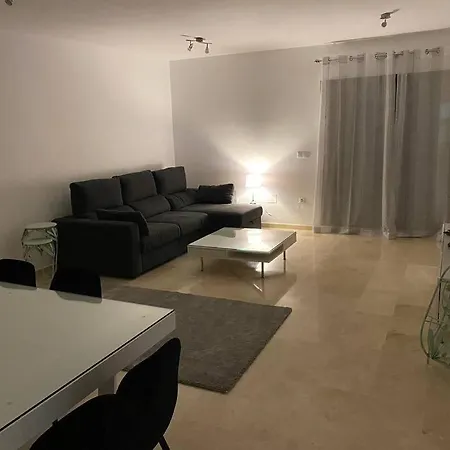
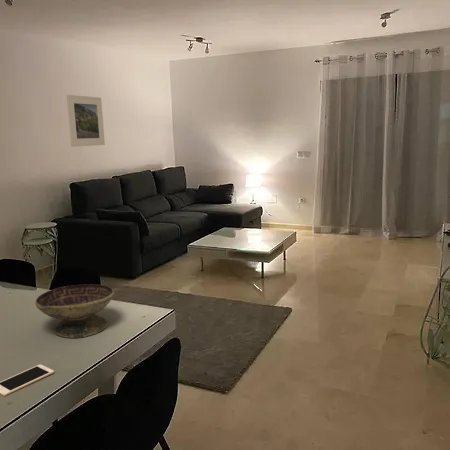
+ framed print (86, 121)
+ cell phone (23, 379)
+ decorative bowl (76, 309)
